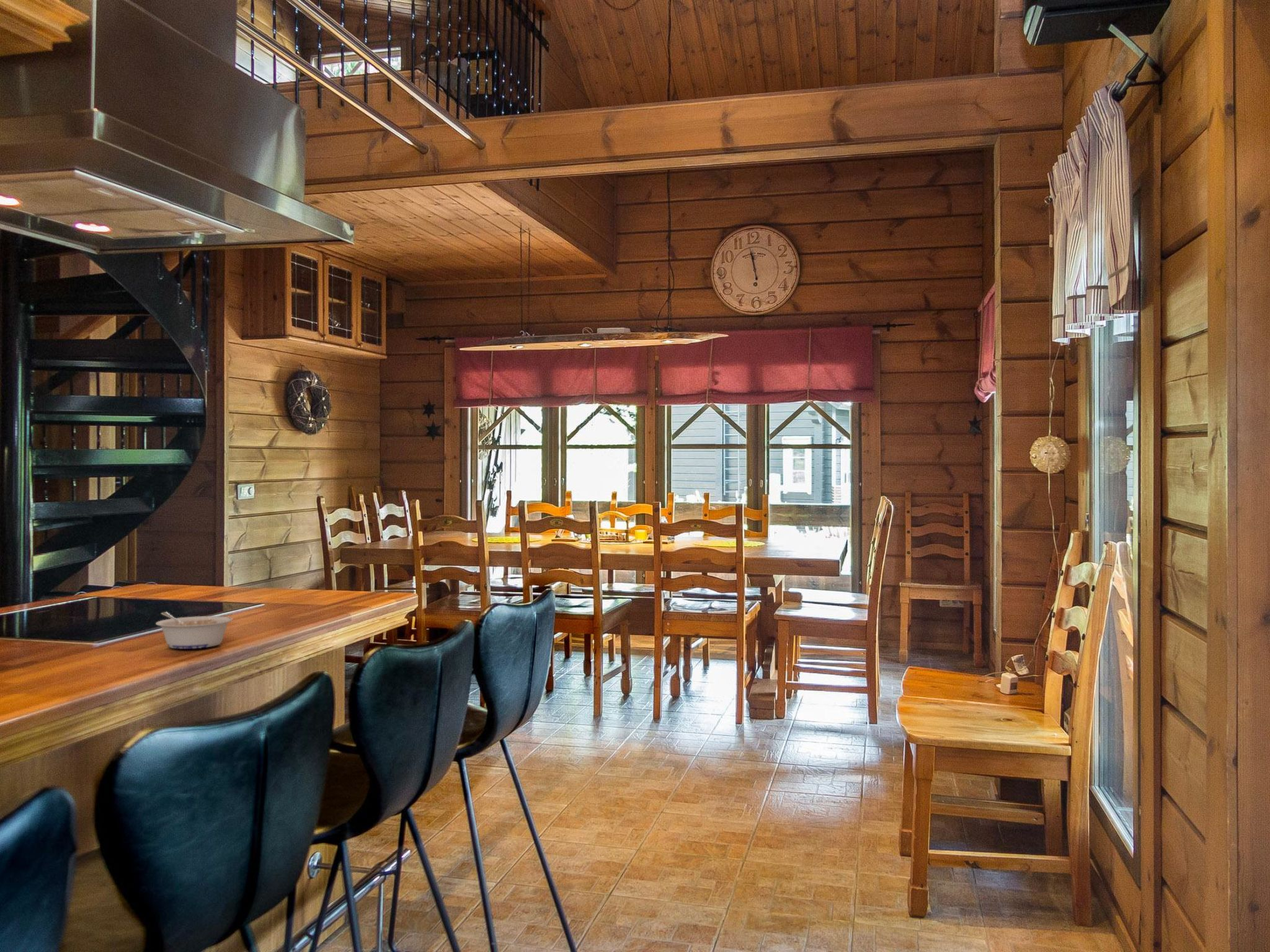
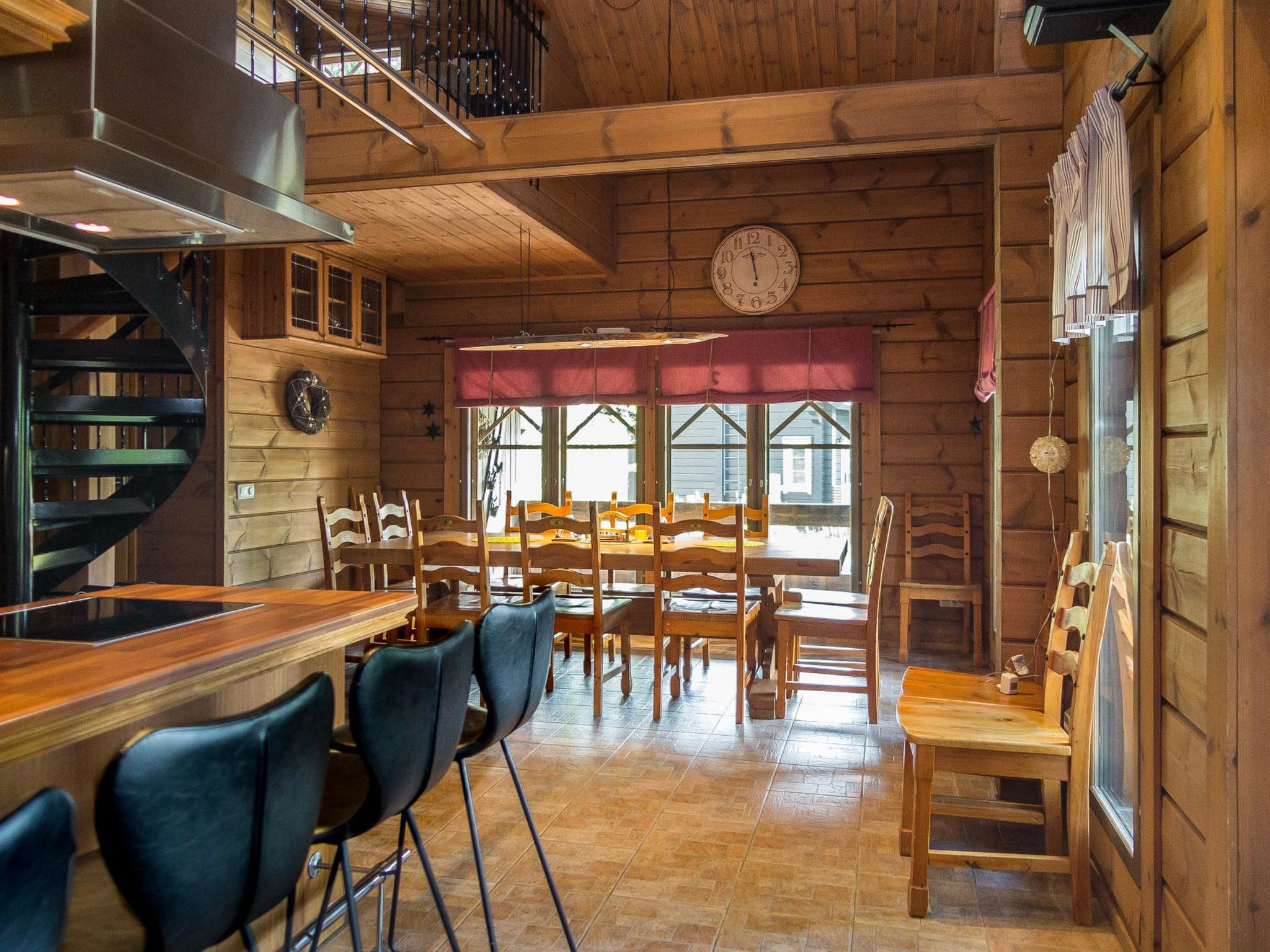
- legume (192, 630)
